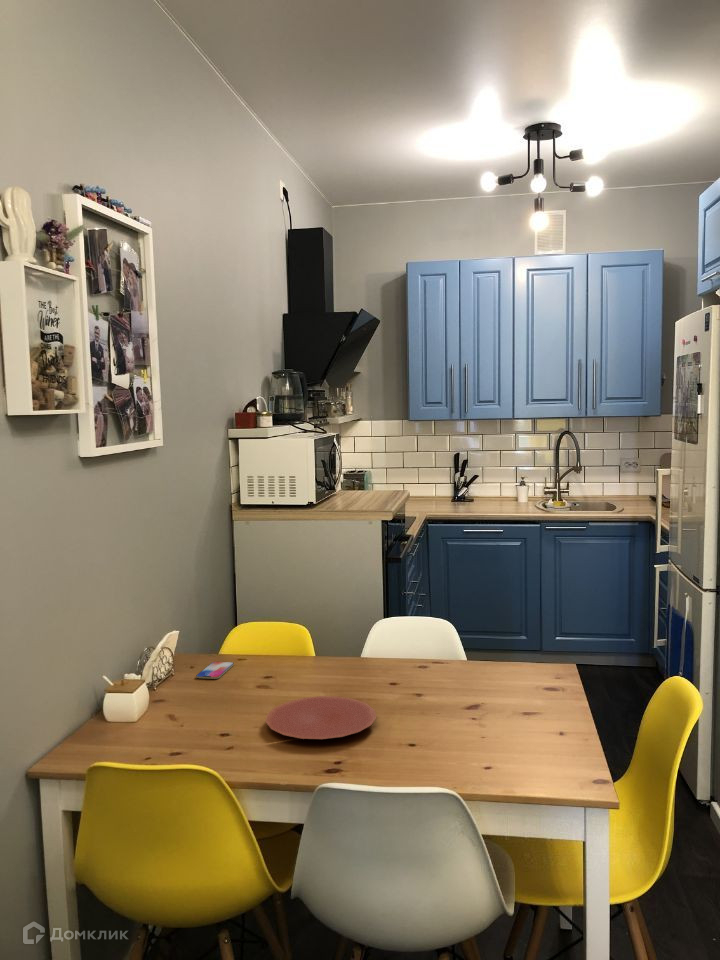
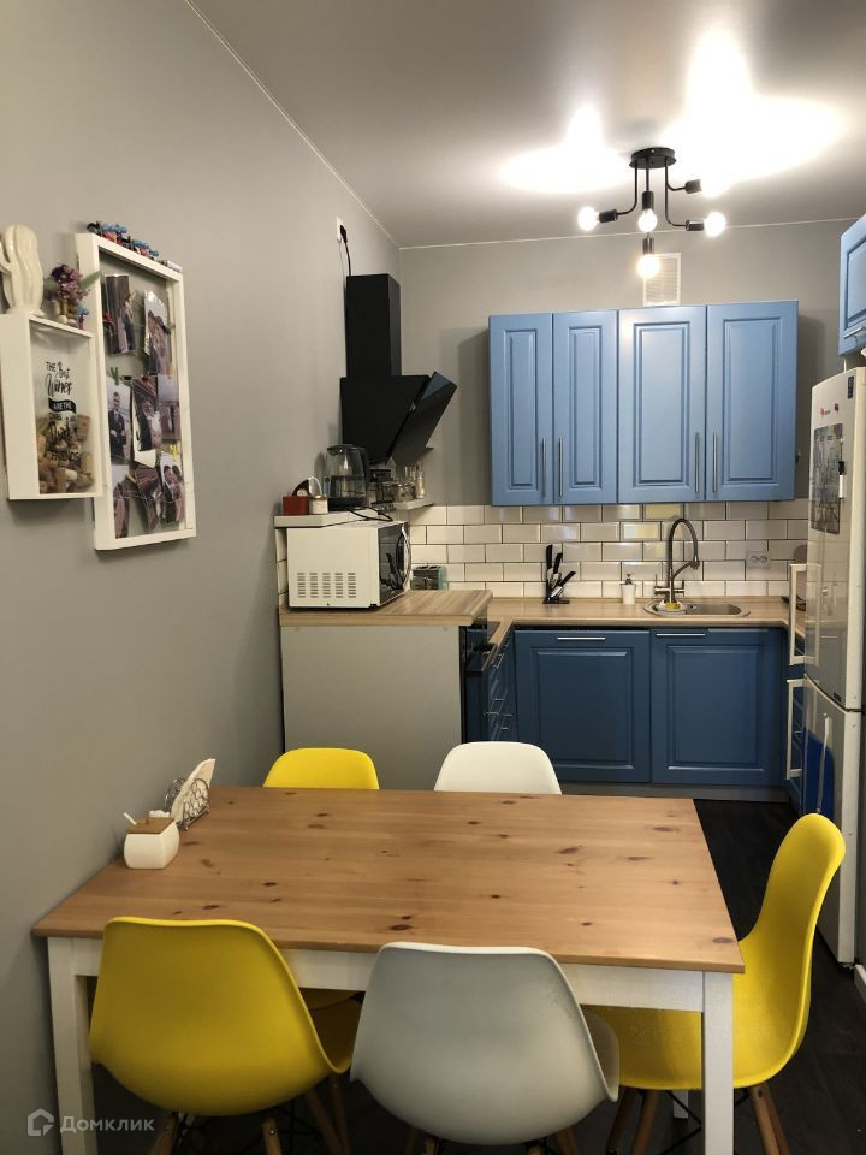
- plate (321, 720)
- smartphone (215, 669)
